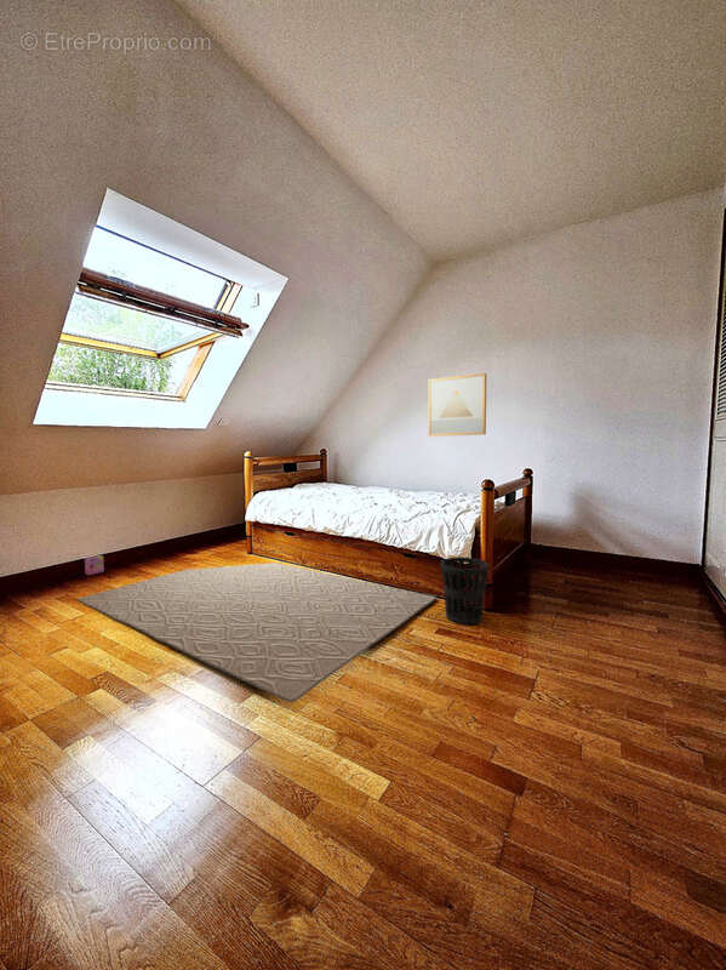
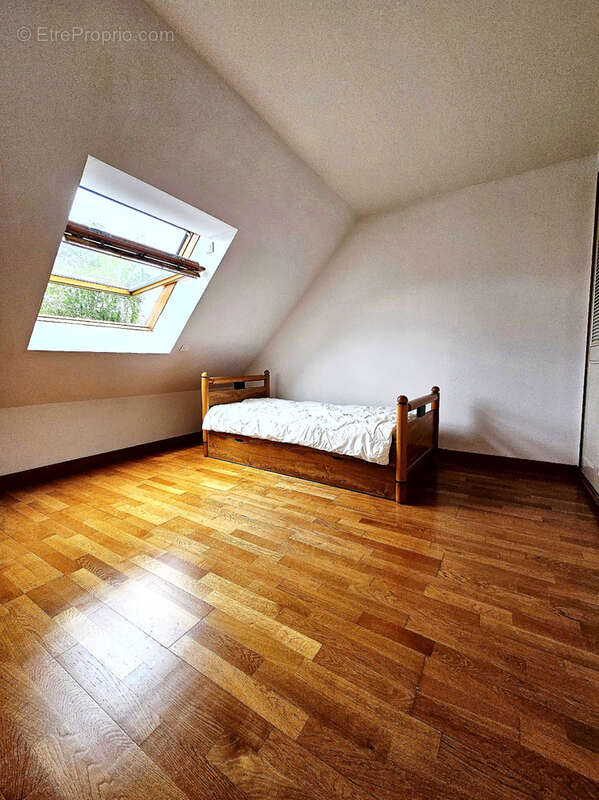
- wastebasket (463, 589)
- box (93, 564)
- wall art (456, 406)
- rug (255, 598)
